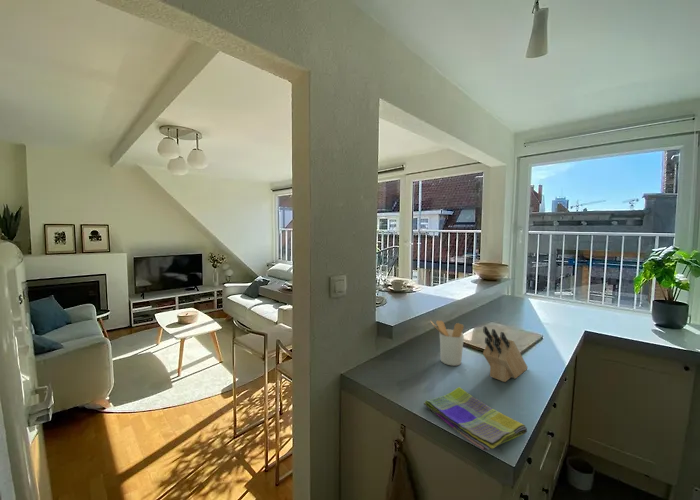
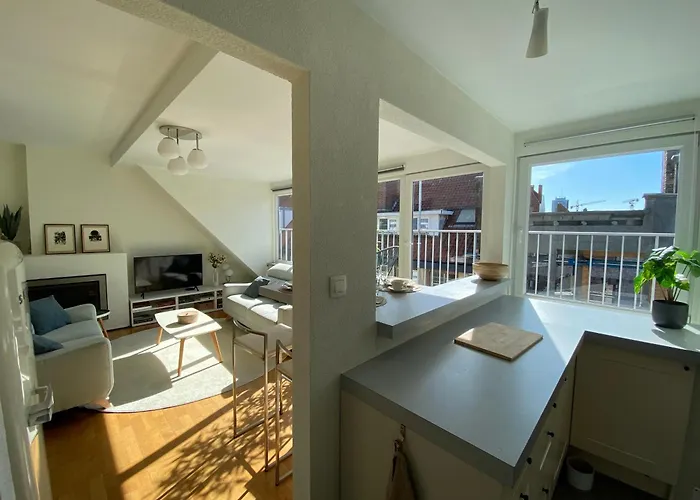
- utensil holder (446, 341)
- knife block (504, 349)
- dish towel (472, 414)
